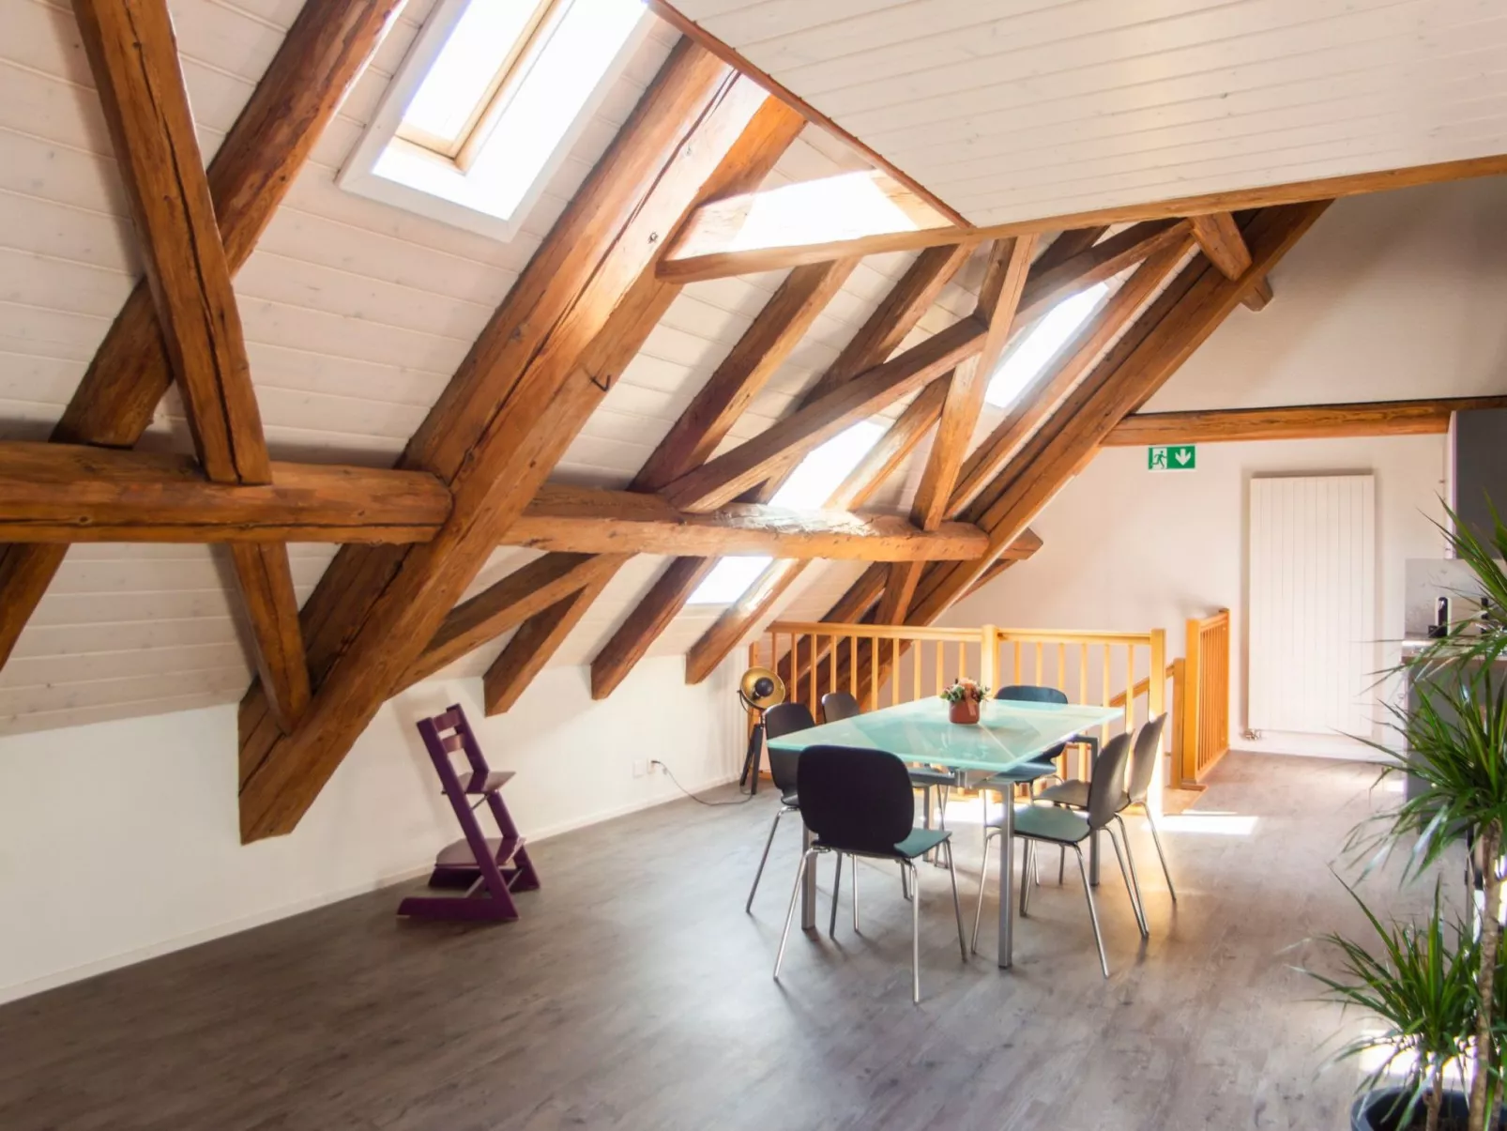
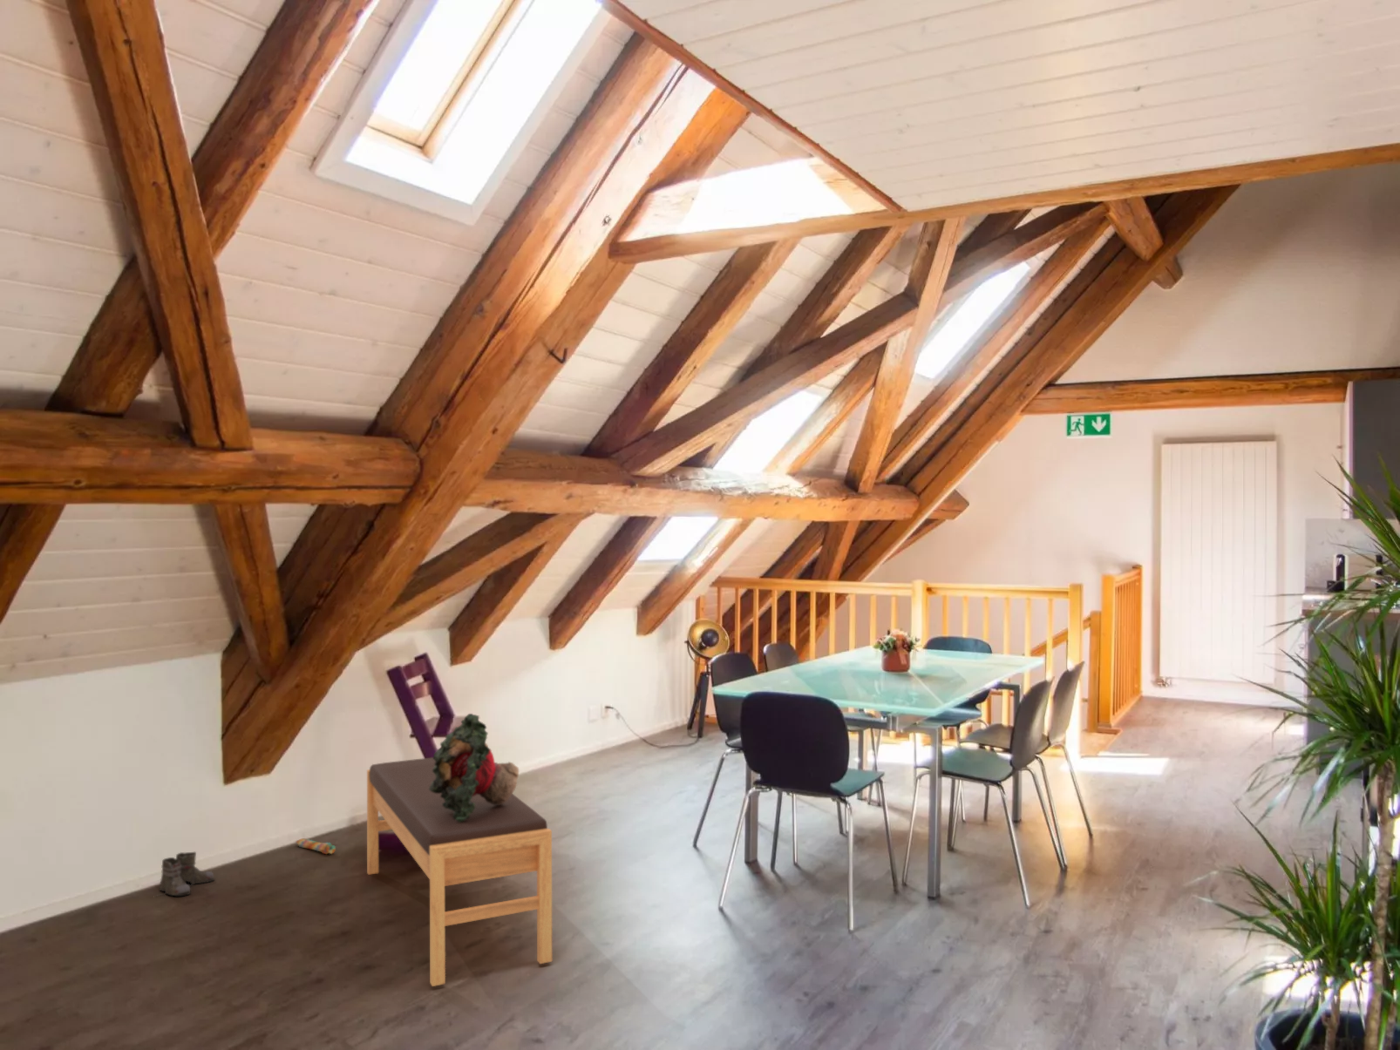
+ teddy bear (478, 761)
+ stacking toy (313, 845)
+ bench (449, 849)
+ boots (184, 872)
